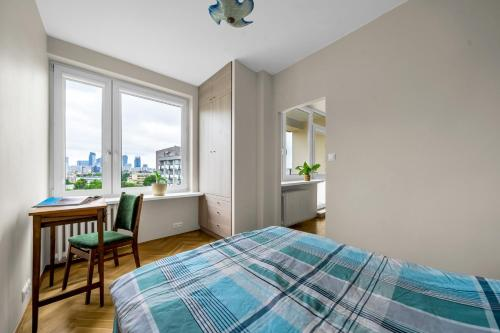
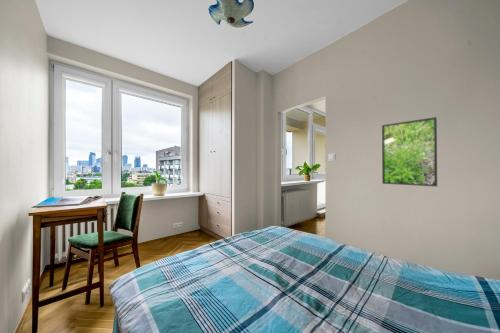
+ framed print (407, 153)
